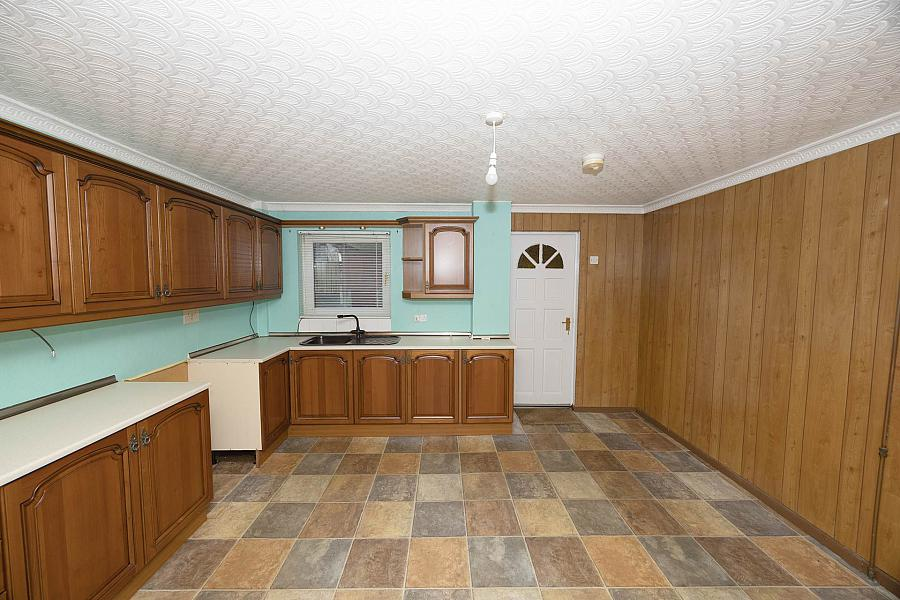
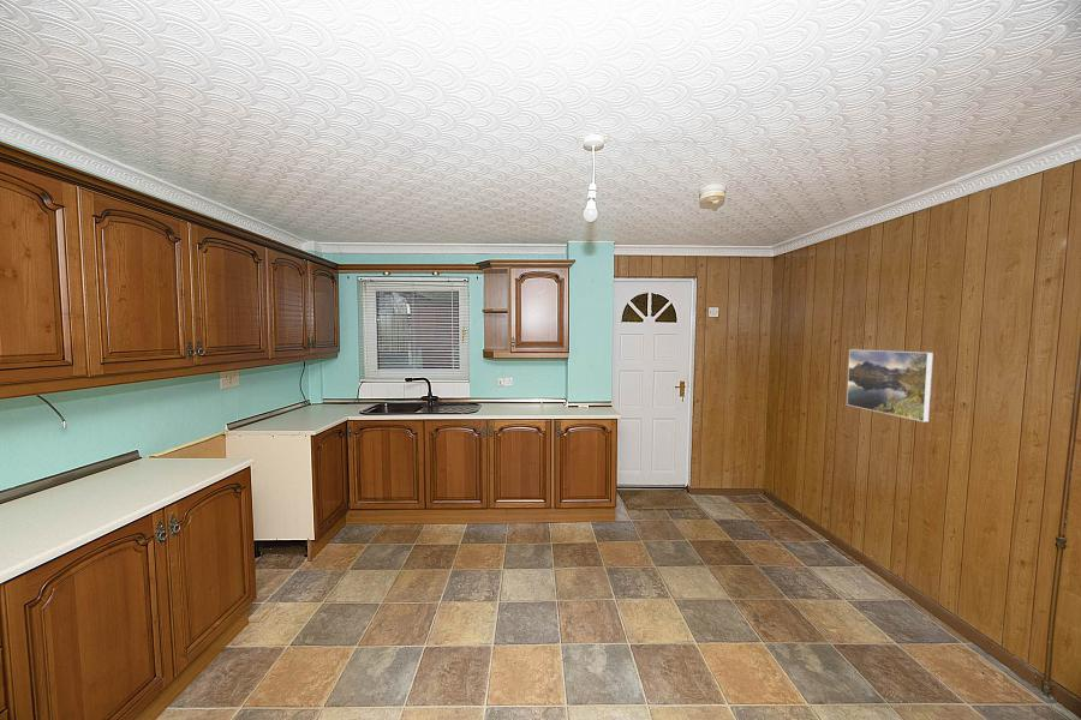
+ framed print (884, 382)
